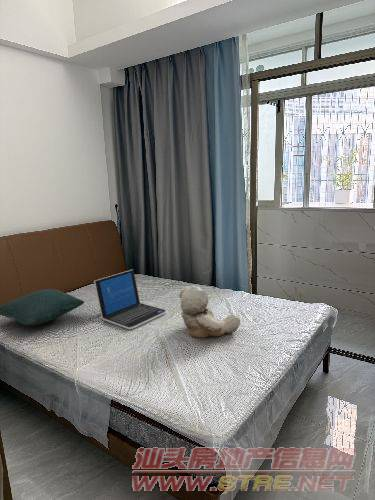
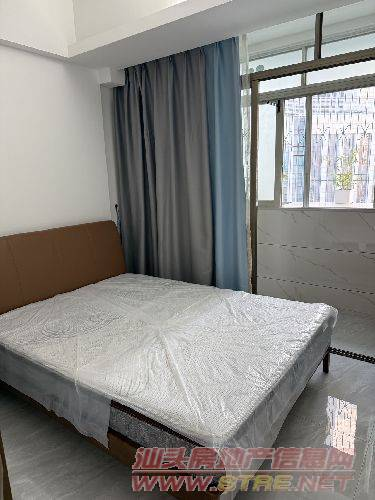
- laptop (131, 297)
- teddy bear (205, 307)
- pillow (39, 307)
